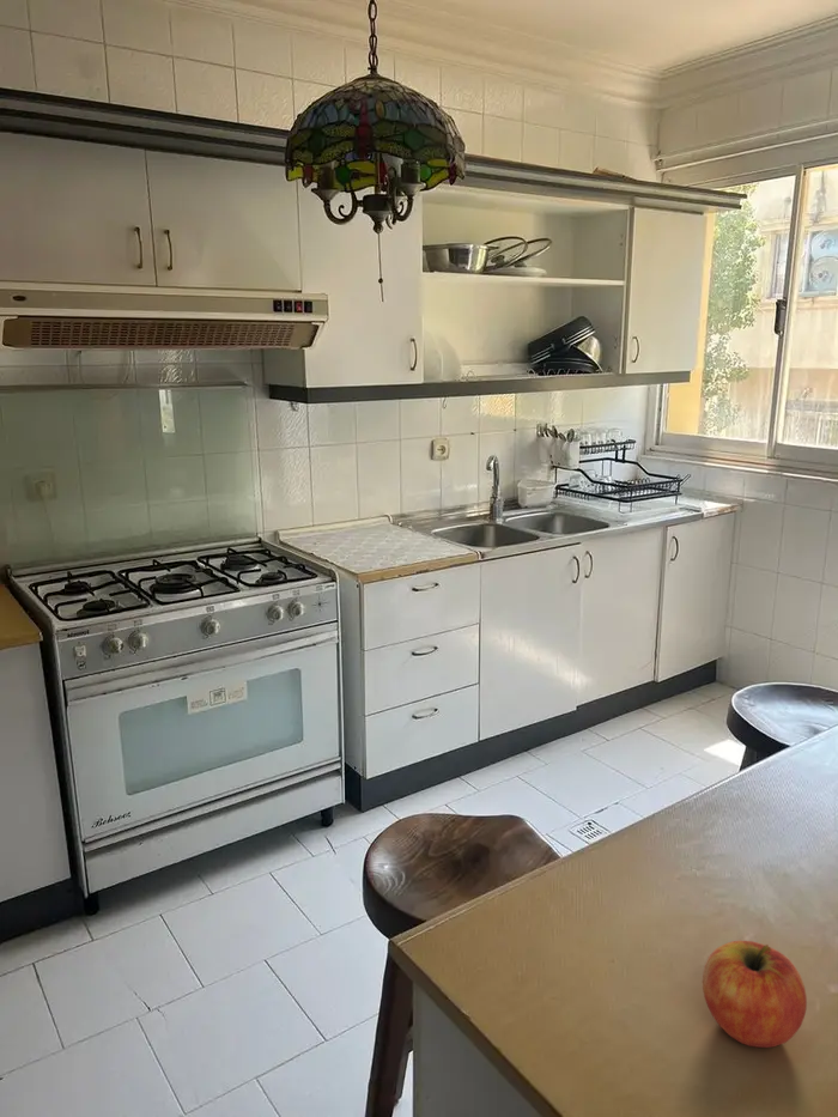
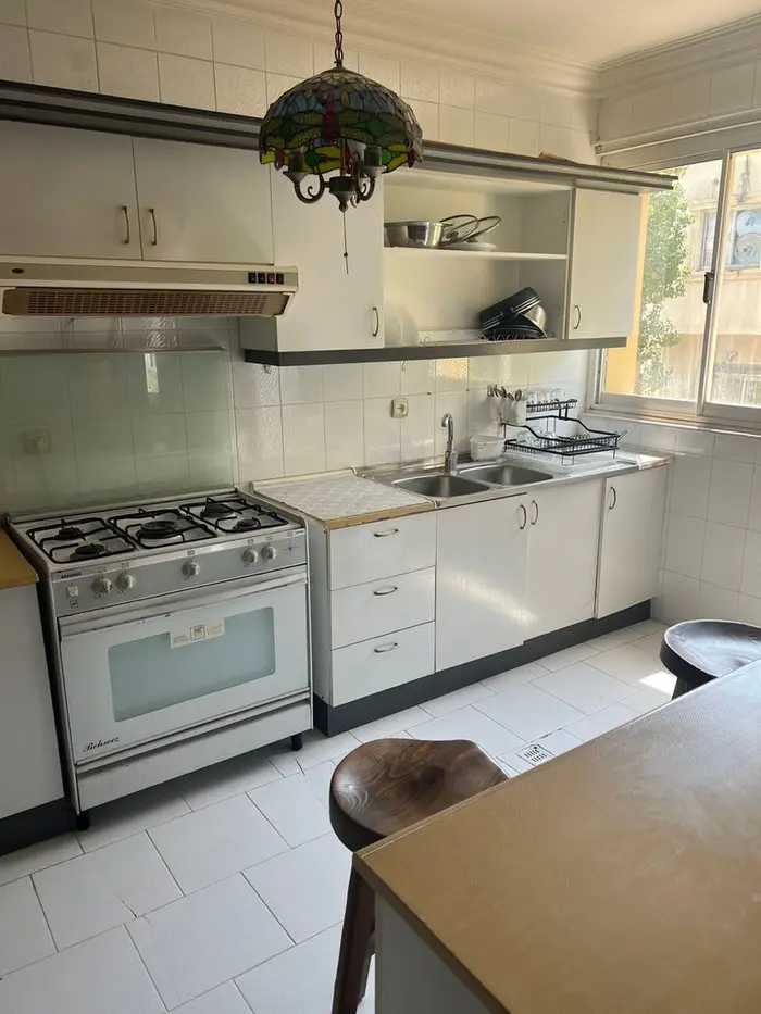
- fruit (753, 988)
